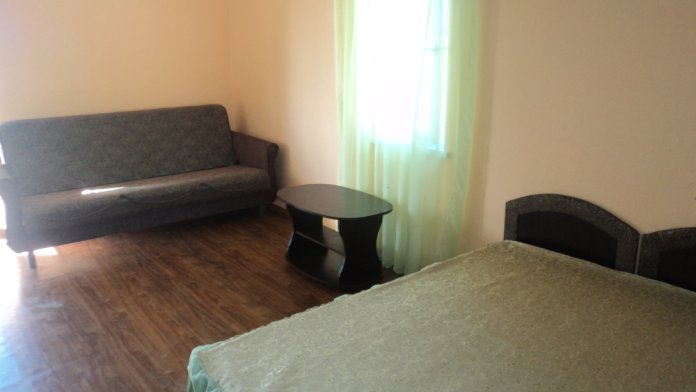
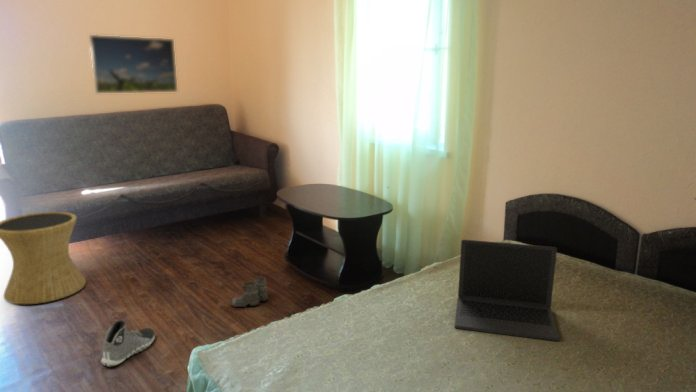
+ laptop (507, 286)
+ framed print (135, 65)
+ side table (41, 255)
+ boots (252, 289)
+ sneaker (129, 334)
